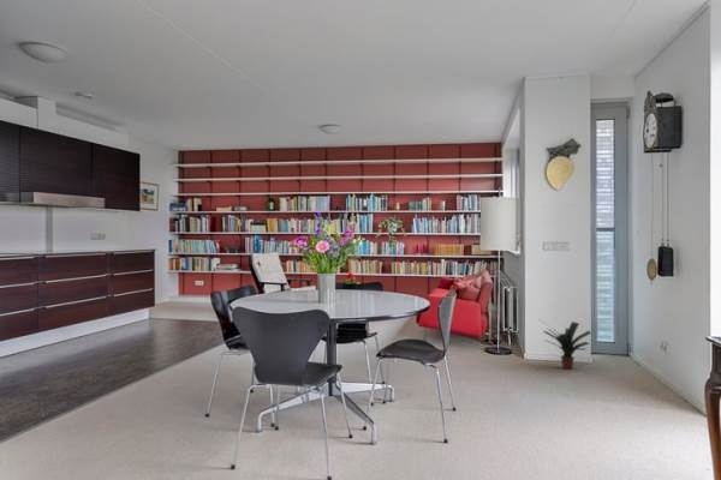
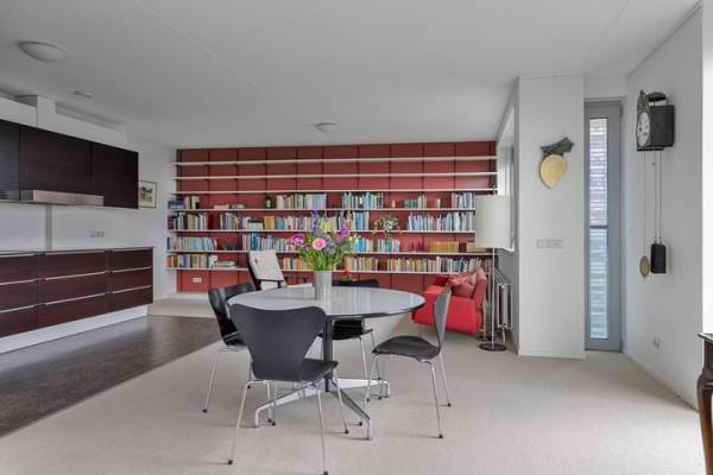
- potted plant (564, 342)
